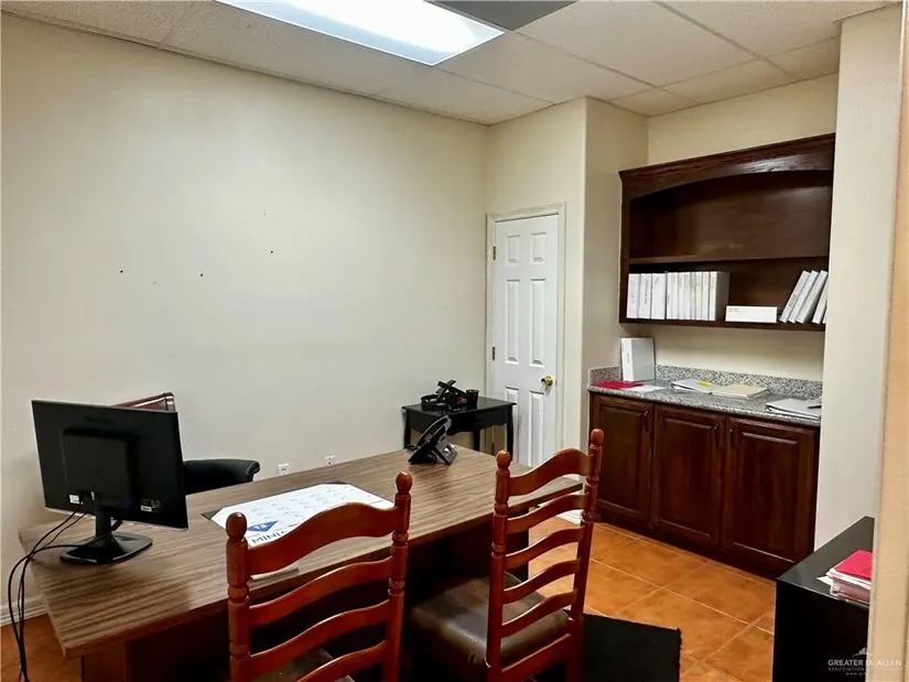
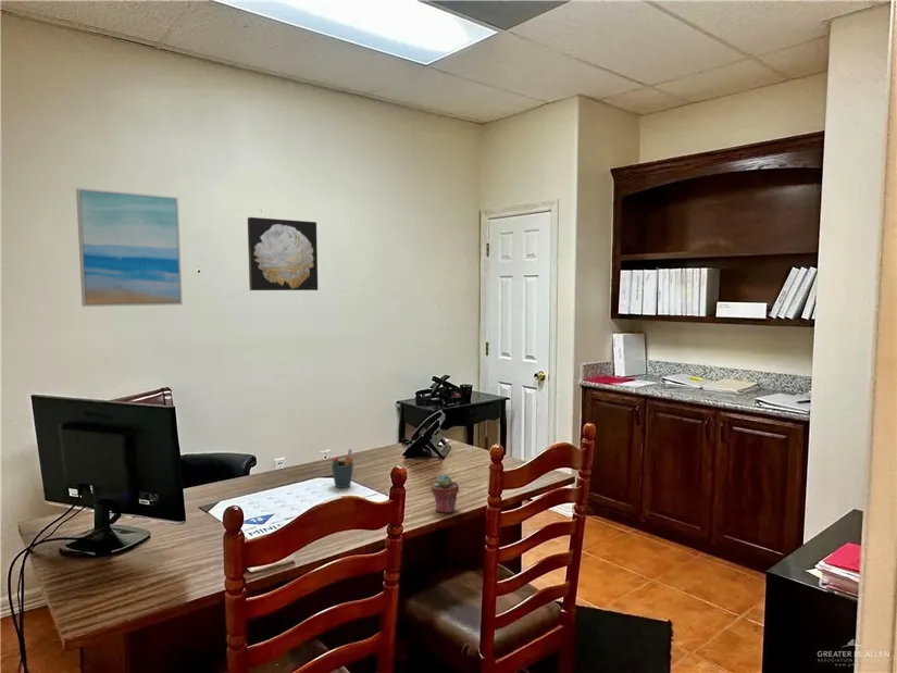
+ potted succulent (445, 491)
+ wall art (284, 254)
+ wall art (132, 249)
+ pen holder (342, 469)
